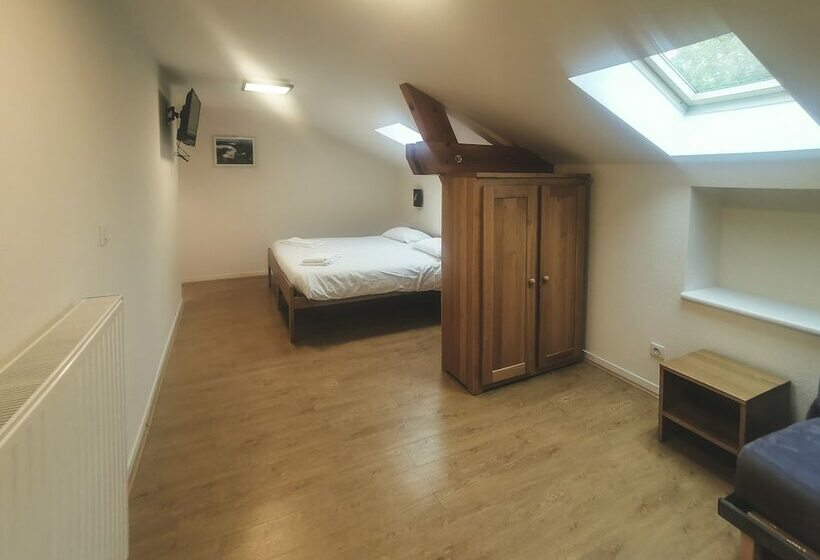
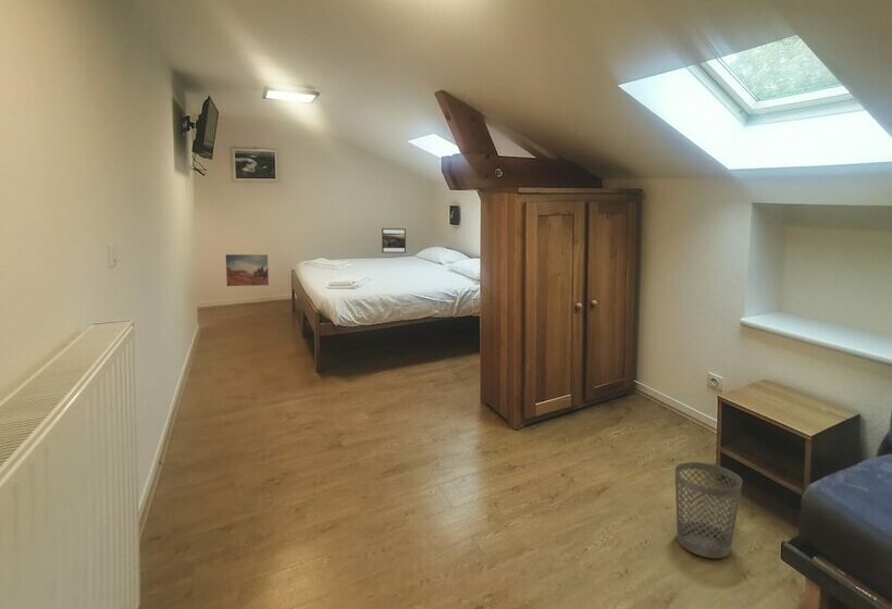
+ wastebasket (705, 510)
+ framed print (394, 240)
+ wall art (247, 270)
